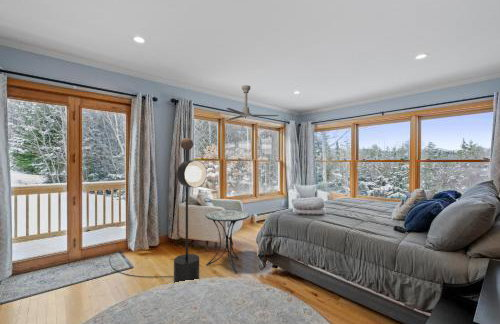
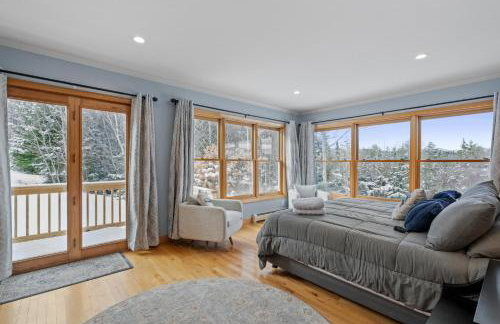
- side table (227, 239)
- ceiling fan (246, 101)
- floor lamp (186, 205)
